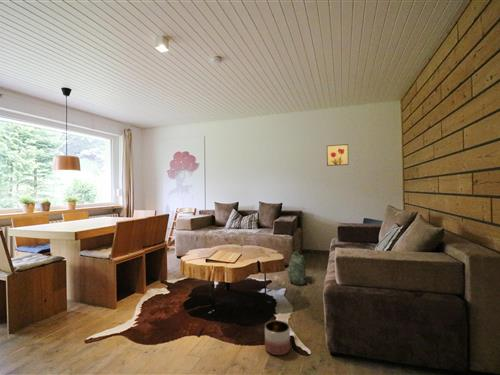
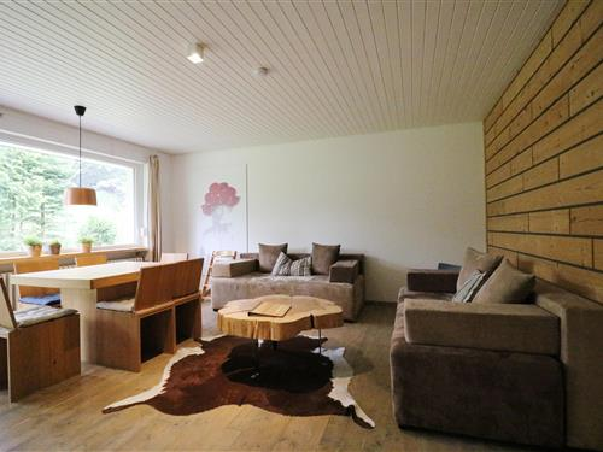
- planter (277, 337)
- wall art (337, 155)
- backpack (293, 267)
